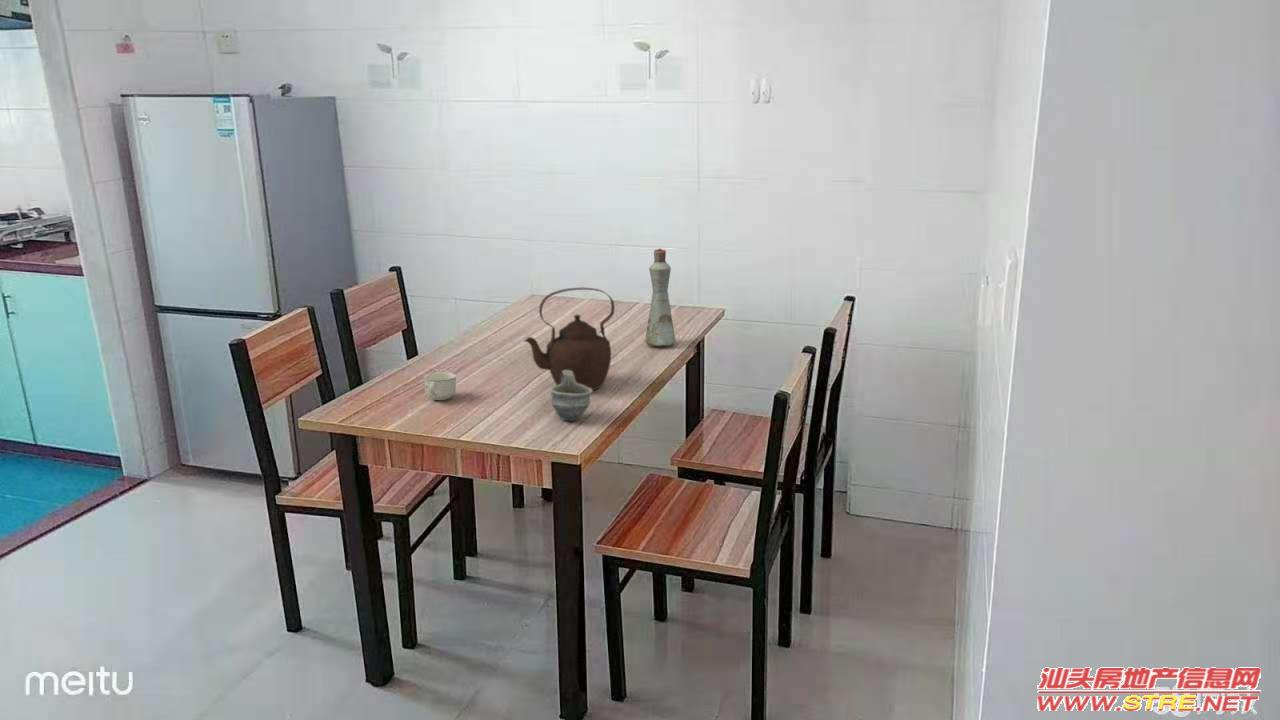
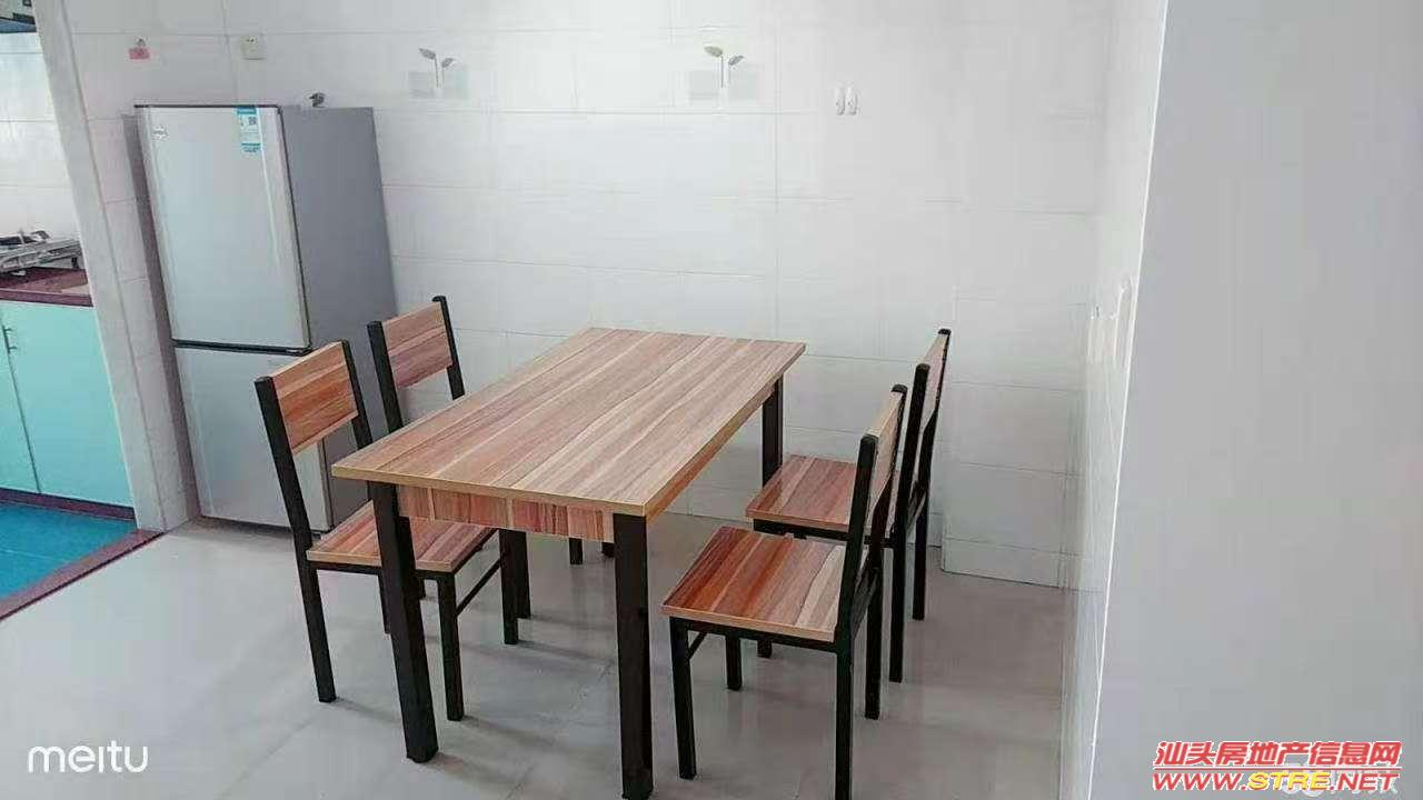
- bottle (659, 296)
- teapot (569, 338)
- cup (572, 396)
- cup (438, 388)
